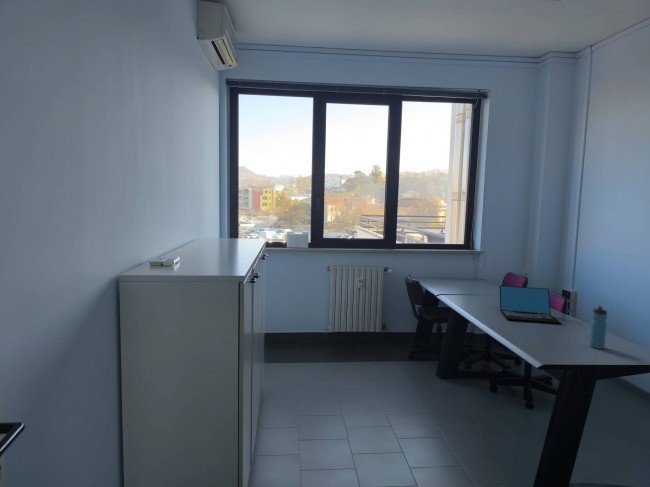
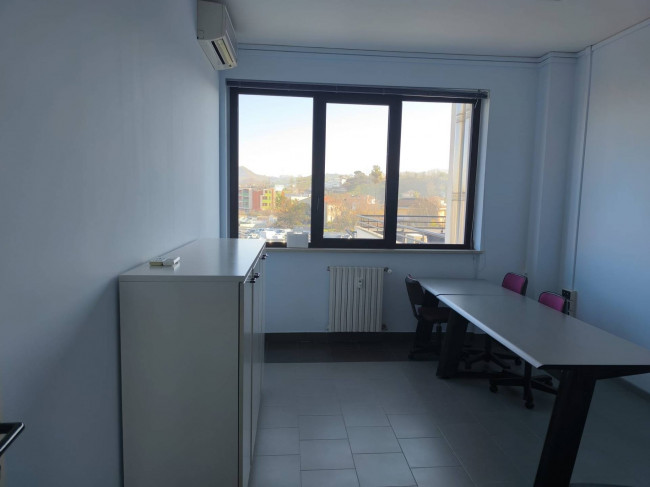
- laptop (528, 303)
- water bottle (598, 326)
